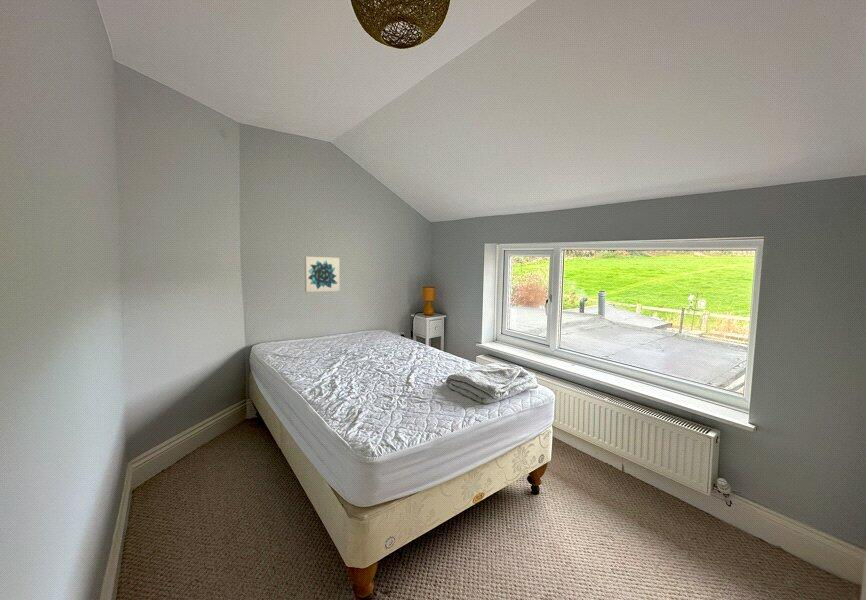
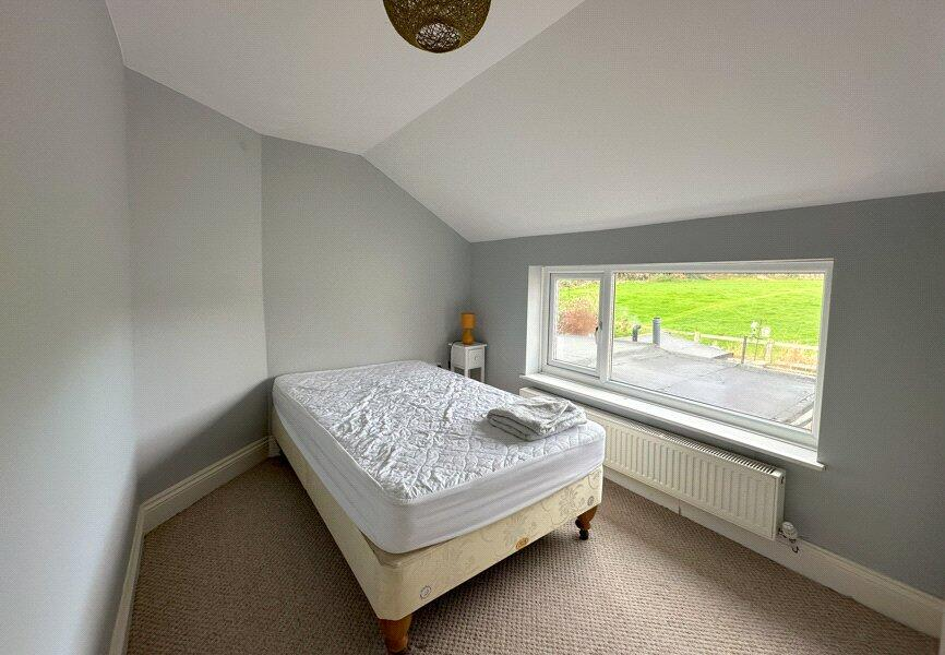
- wall art (322, 274)
